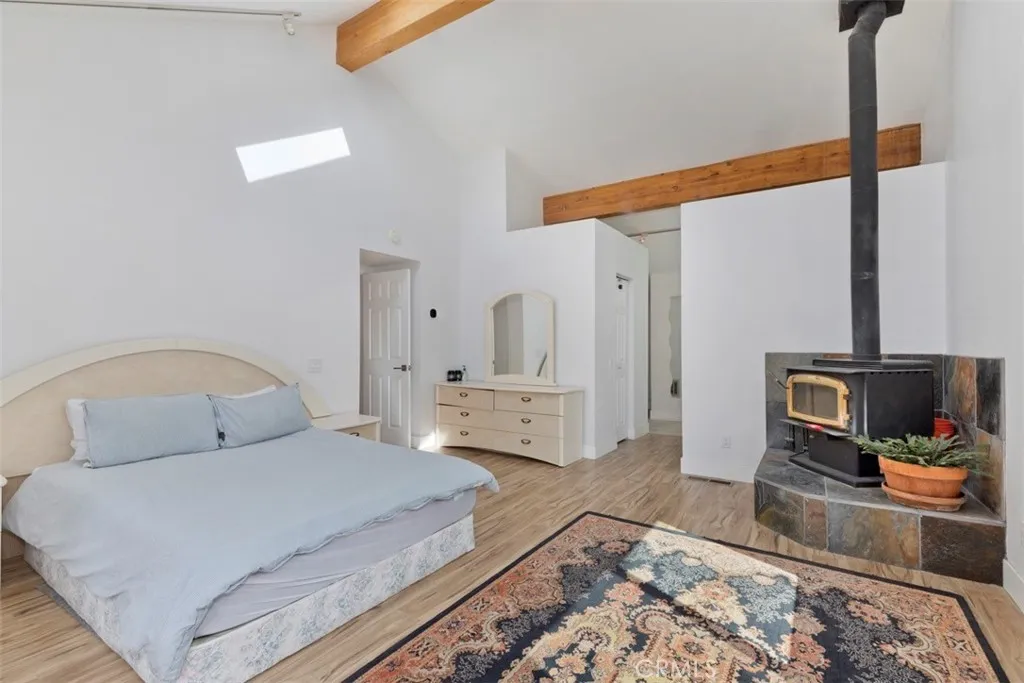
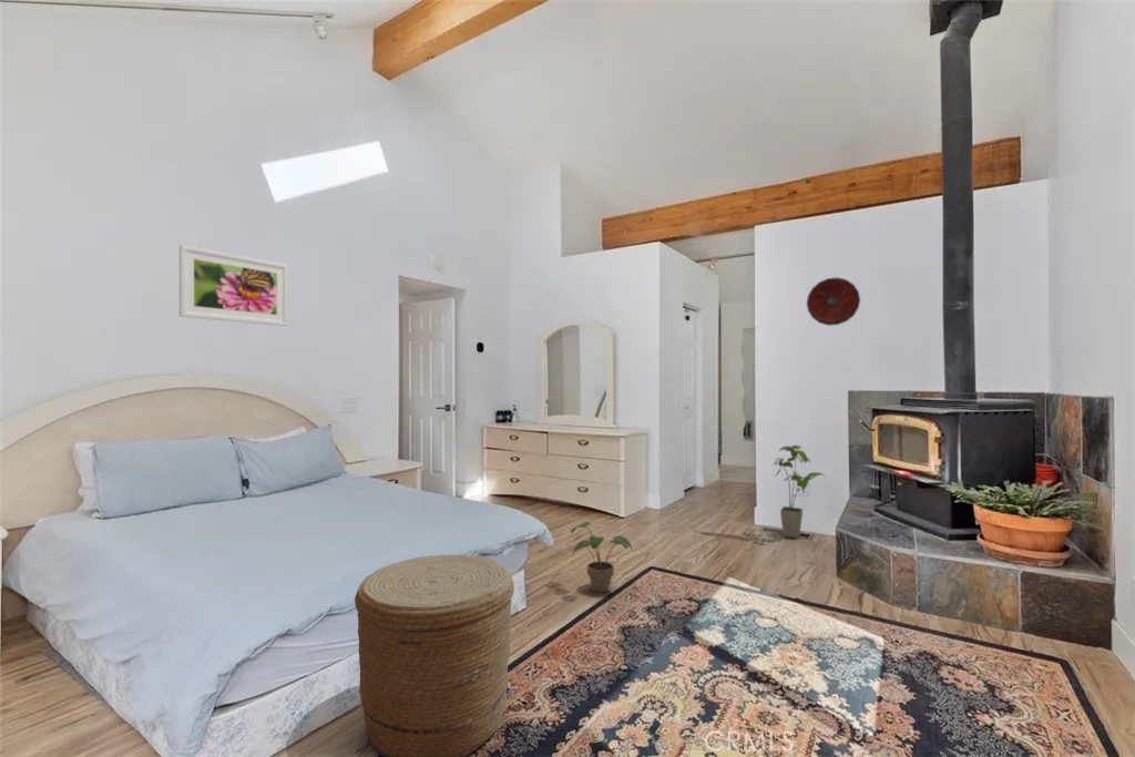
+ basket (436, 647)
+ round shield (832, 301)
+ potted plant (599, 557)
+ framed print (237, 288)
+ house plant (798, 491)
